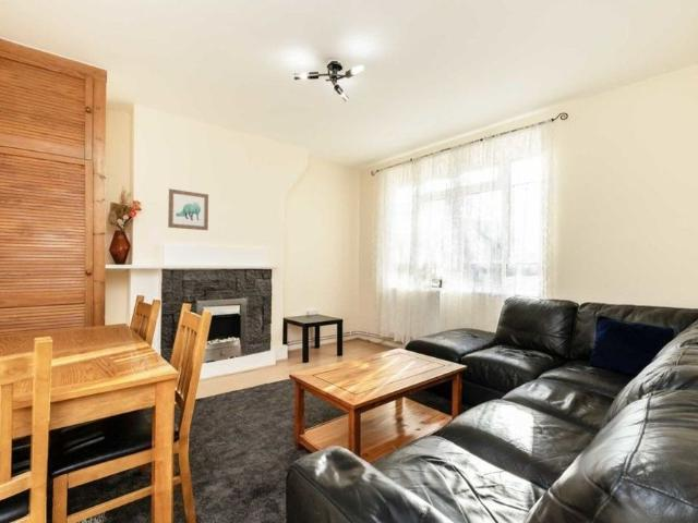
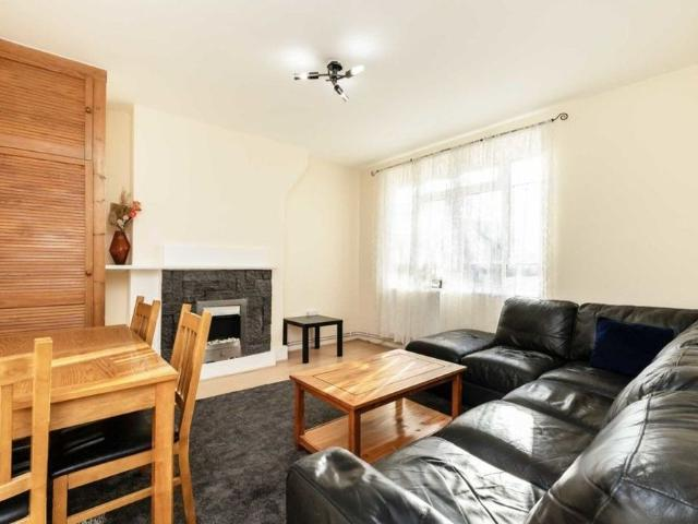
- wall art (189, 210)
